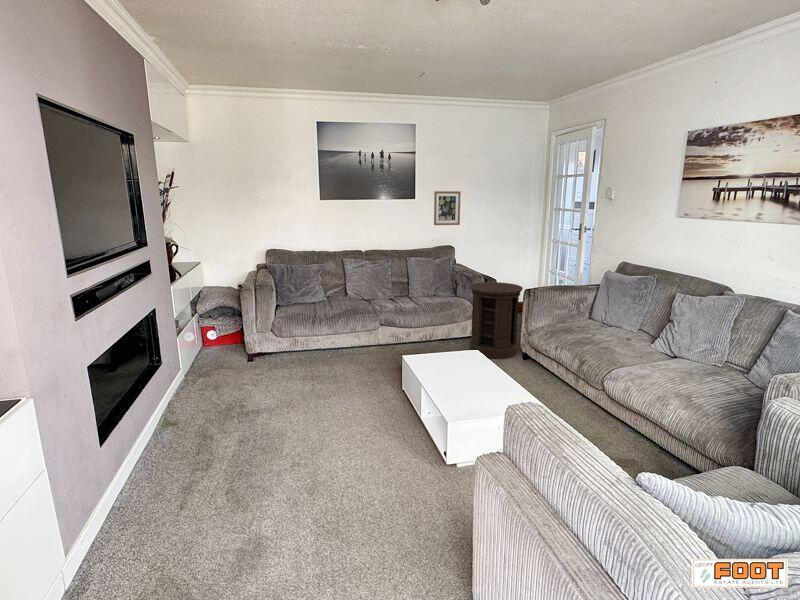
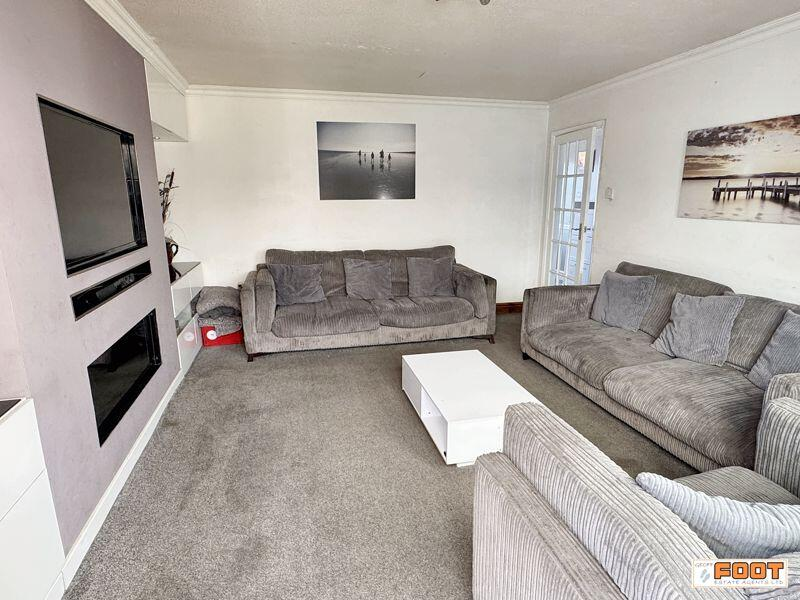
- wall art (447, 208)
- side table (494, 319)
